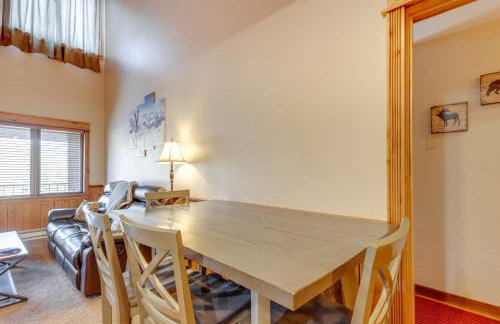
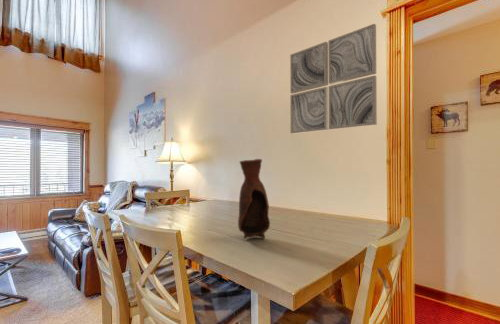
+ wall art (329, 86)
+ vase (253, 199)
